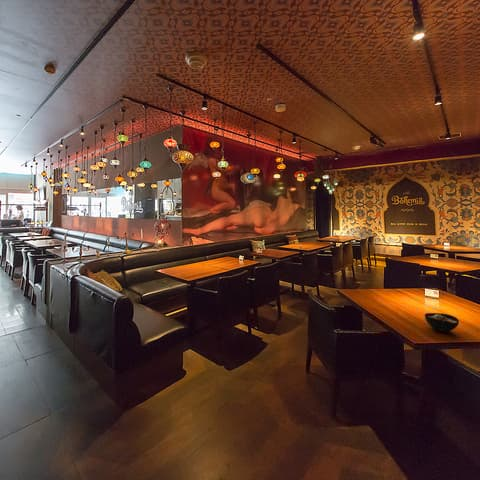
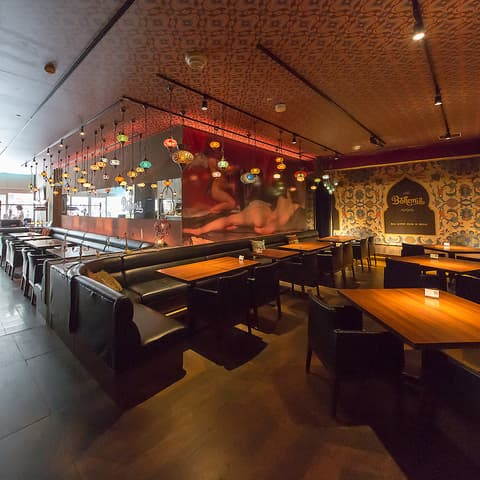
- bowl (441, 322)
